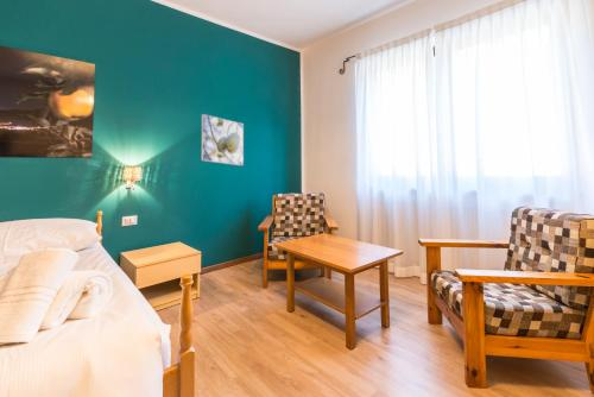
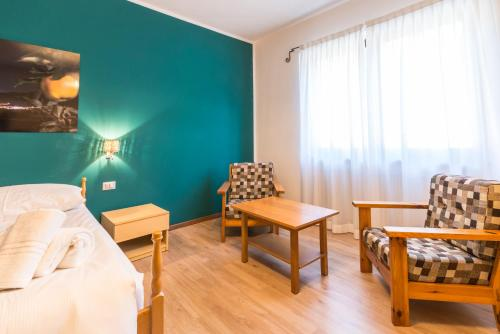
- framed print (223, 140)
